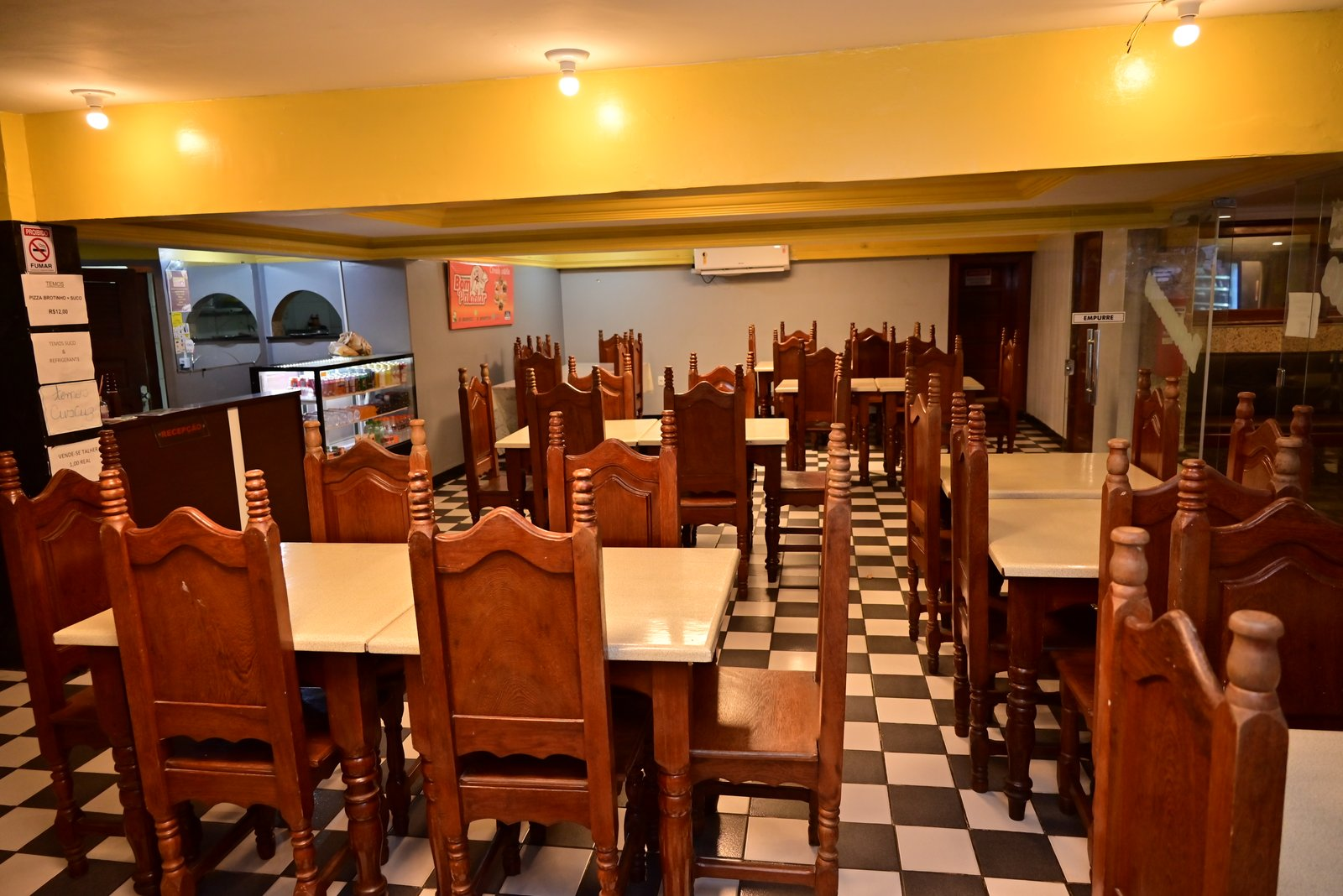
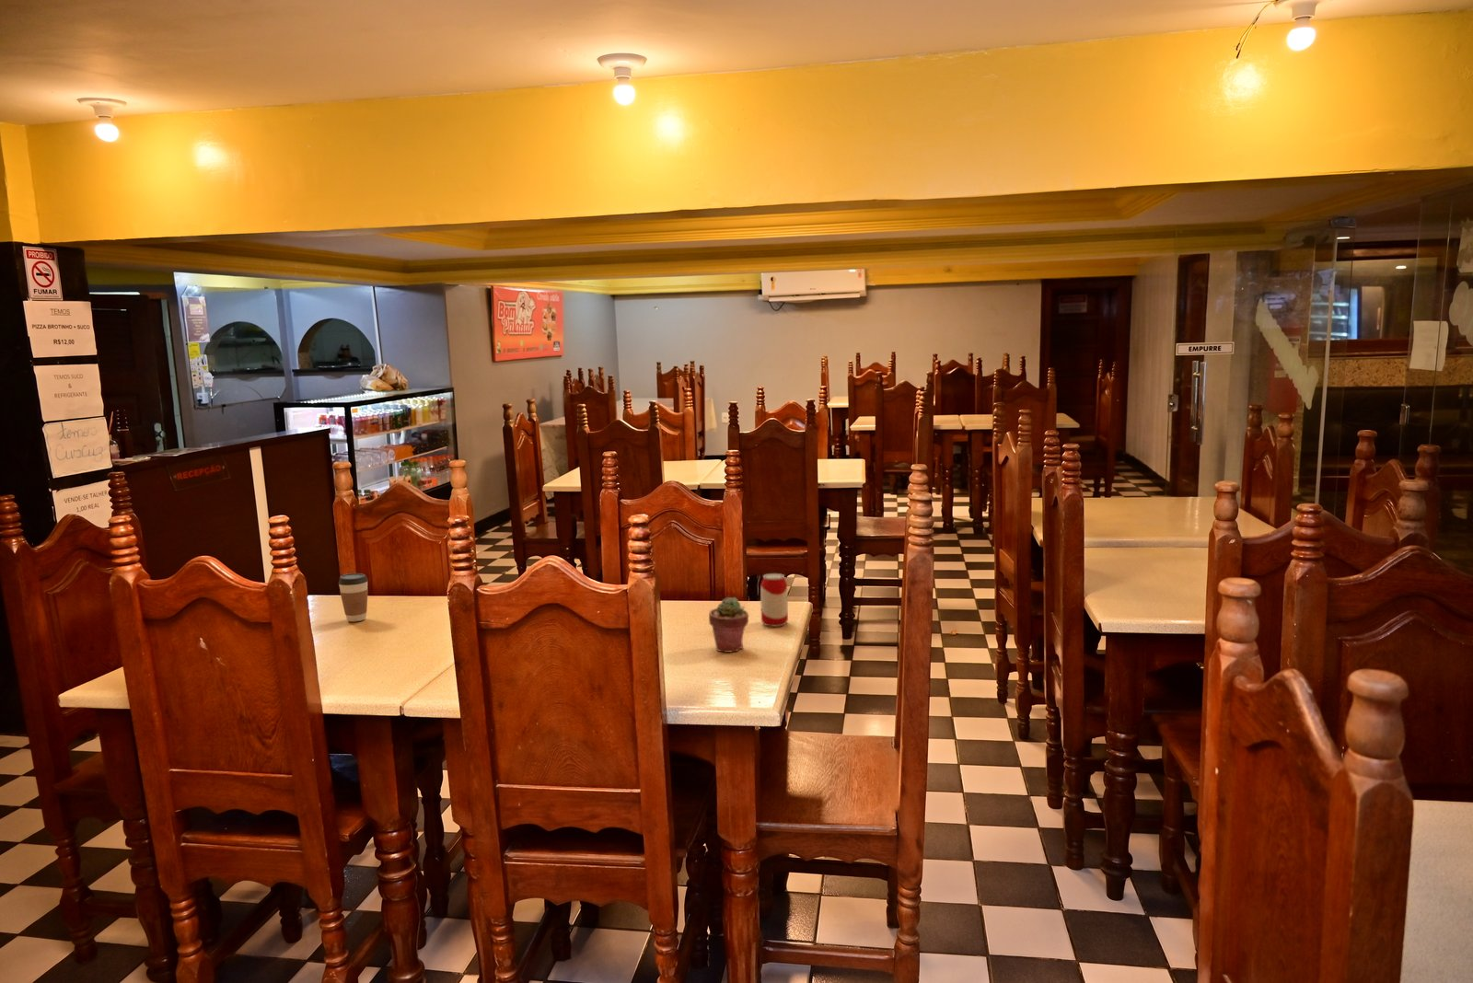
+ potted succulent (728, 622)
+ coffee cup (354, 597)
+ beverage can (773, 599)
